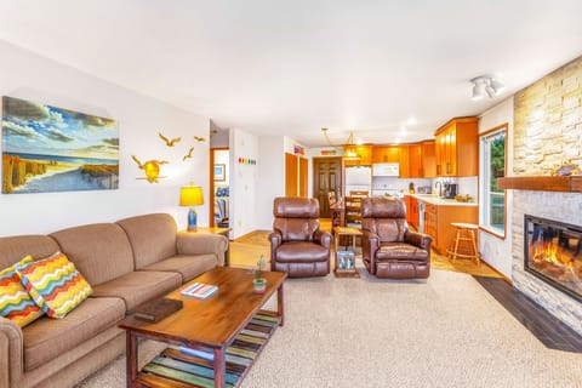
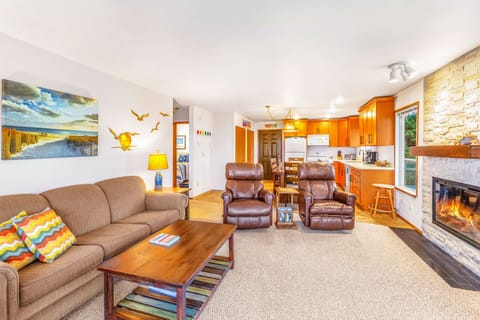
- book (159, 308)
- potted plant (256, 272)
